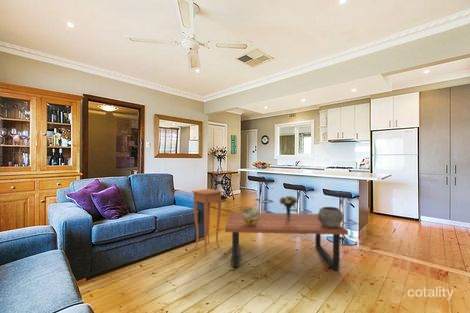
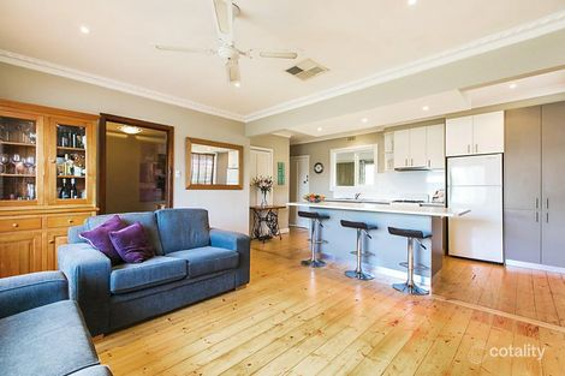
- bouquet (289, 207)
- ceramic pot (330, 216)
- side table (207, 219)
- coffee table (280, 232)
- decorative sphere (251, 215)
